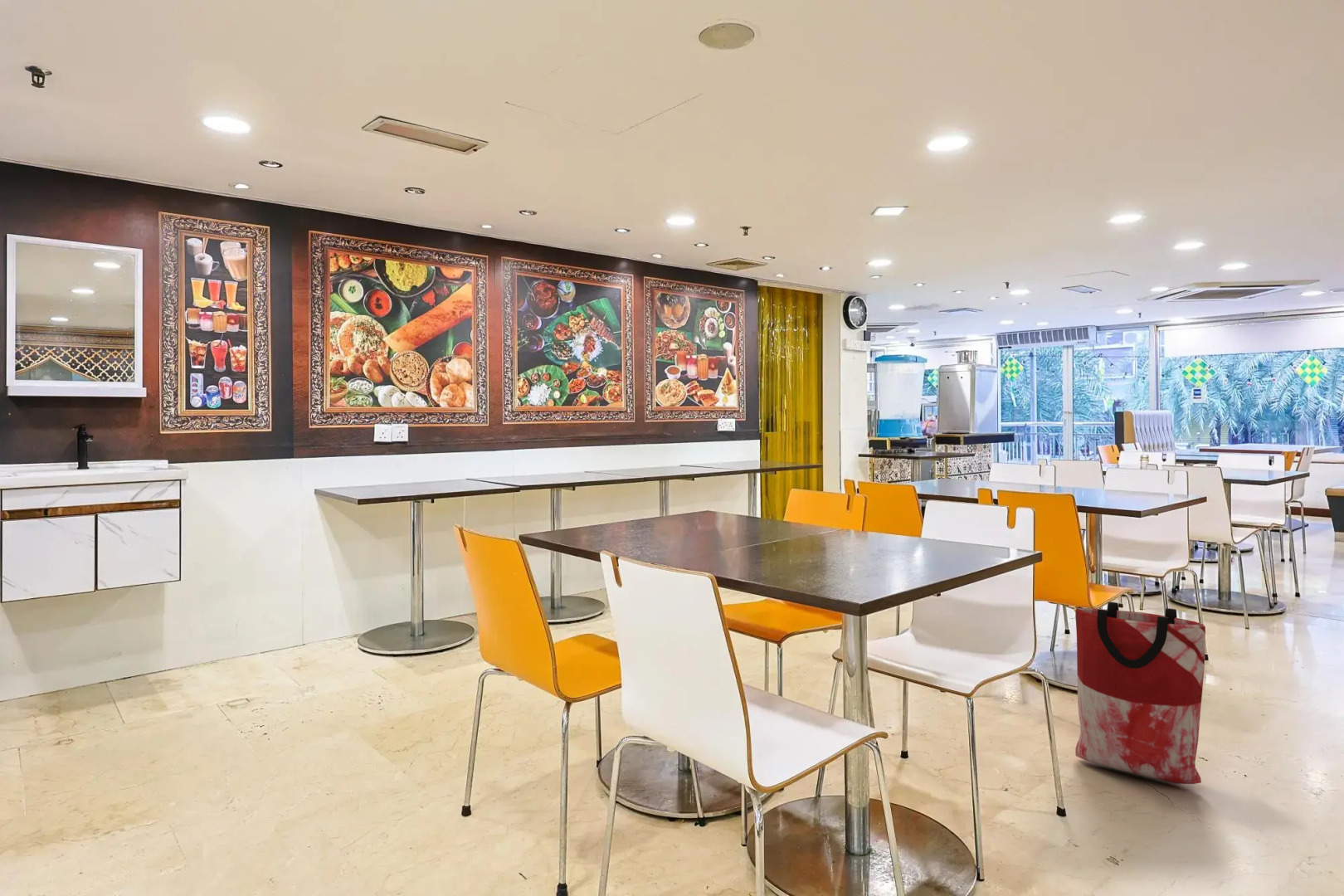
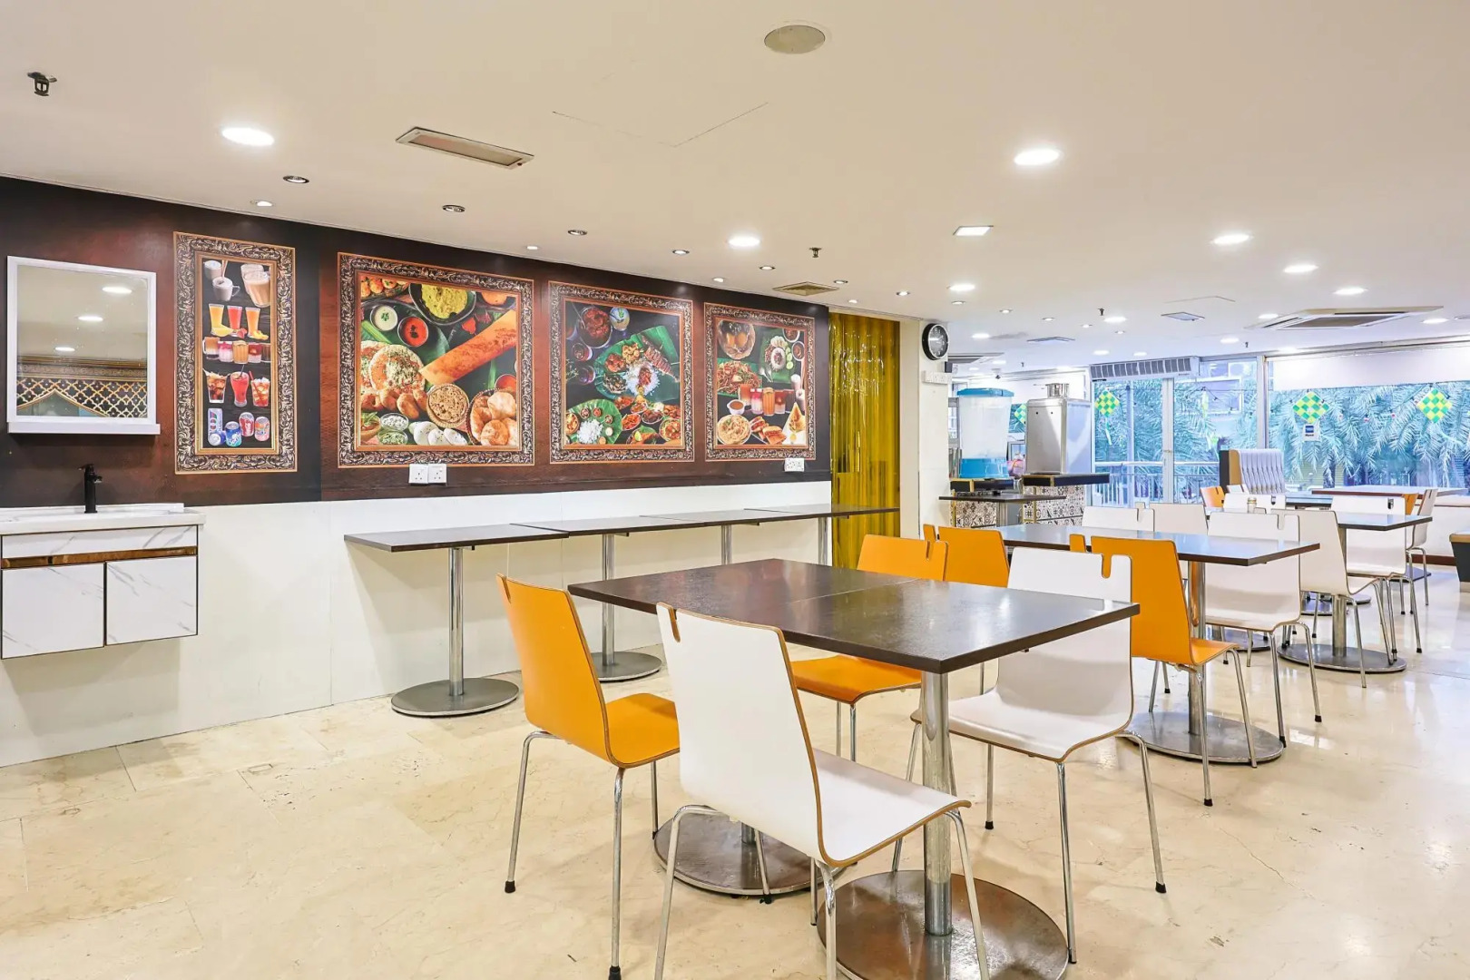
- bag (1137, 692)
